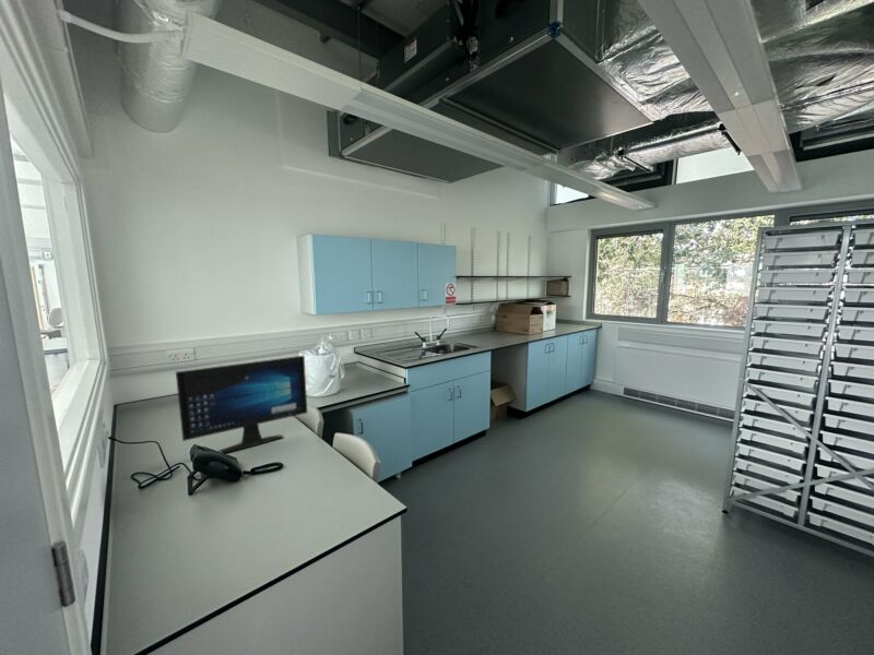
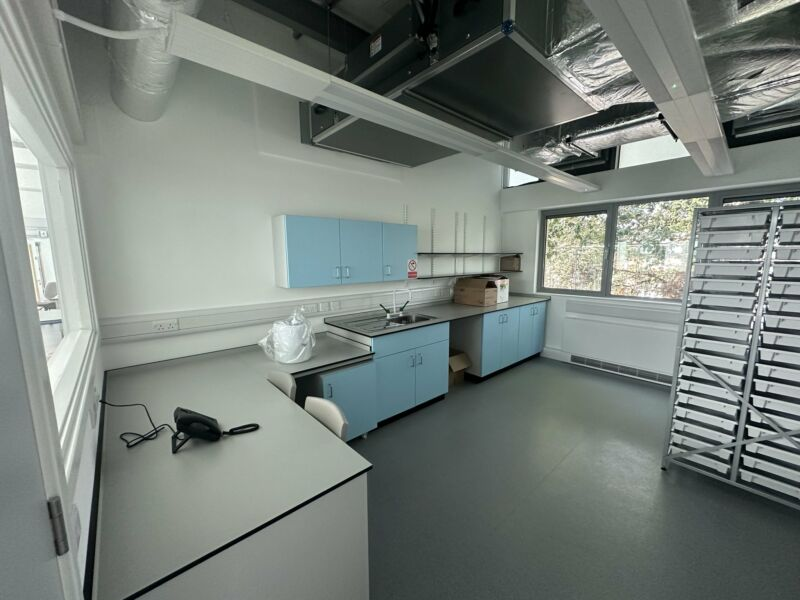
- computer monitor (247, 402)
